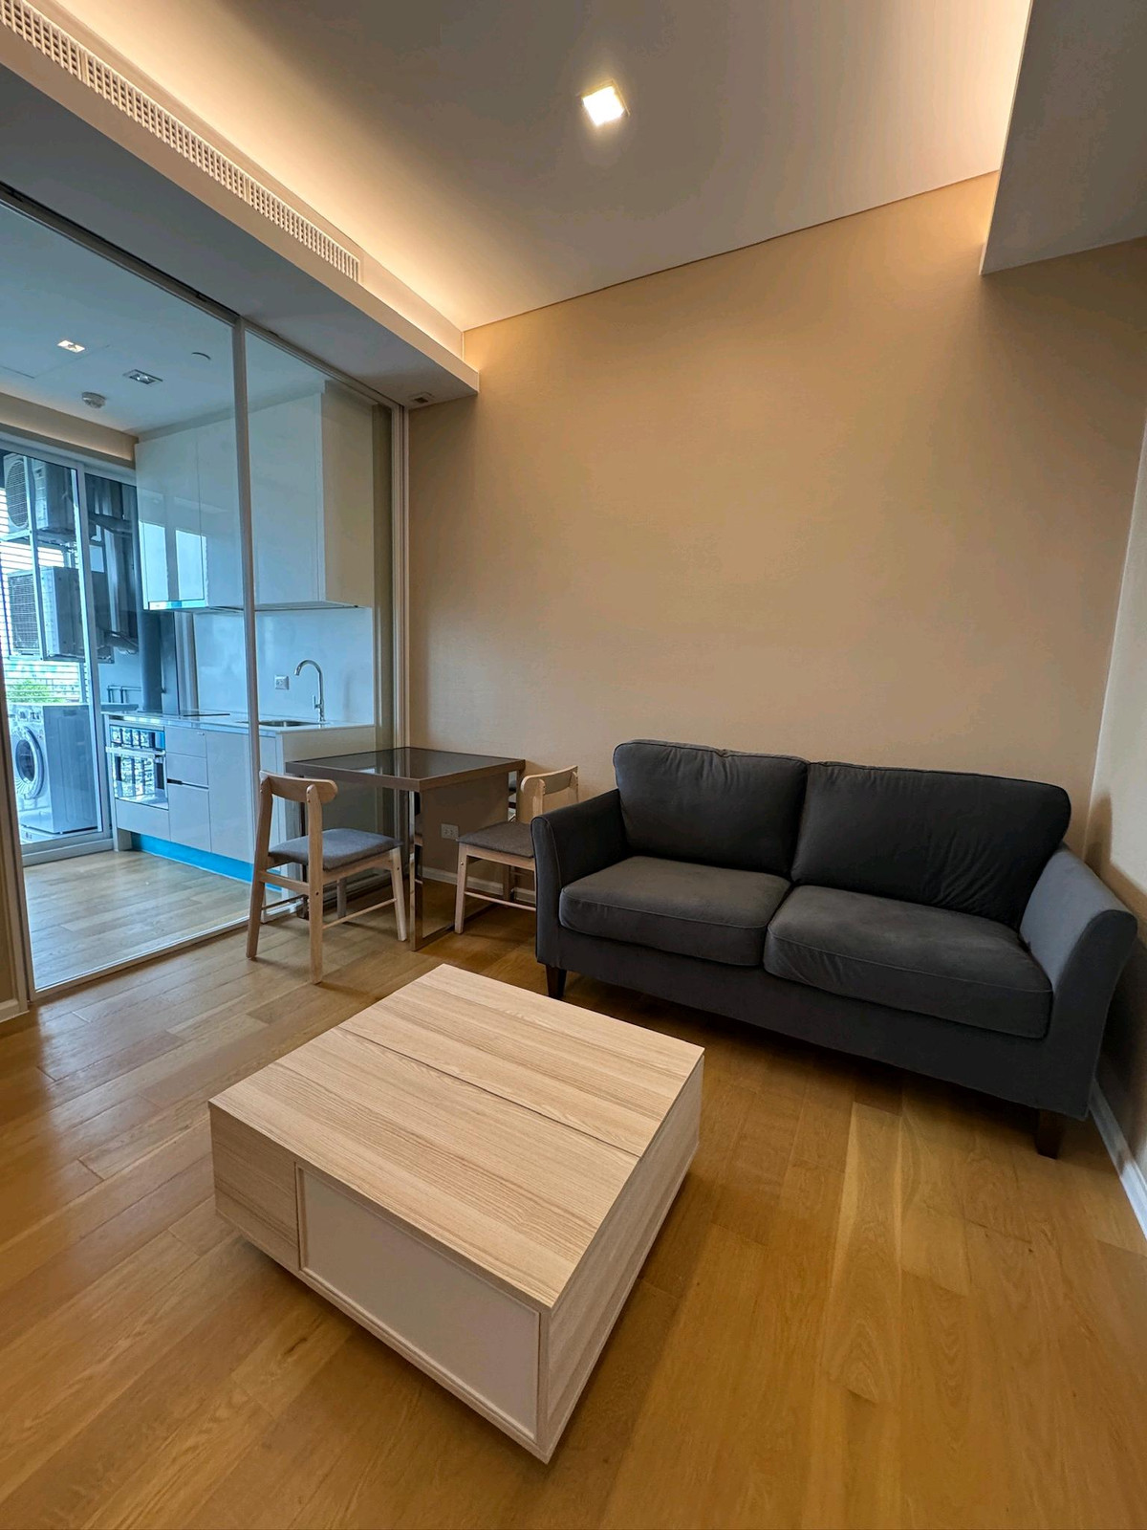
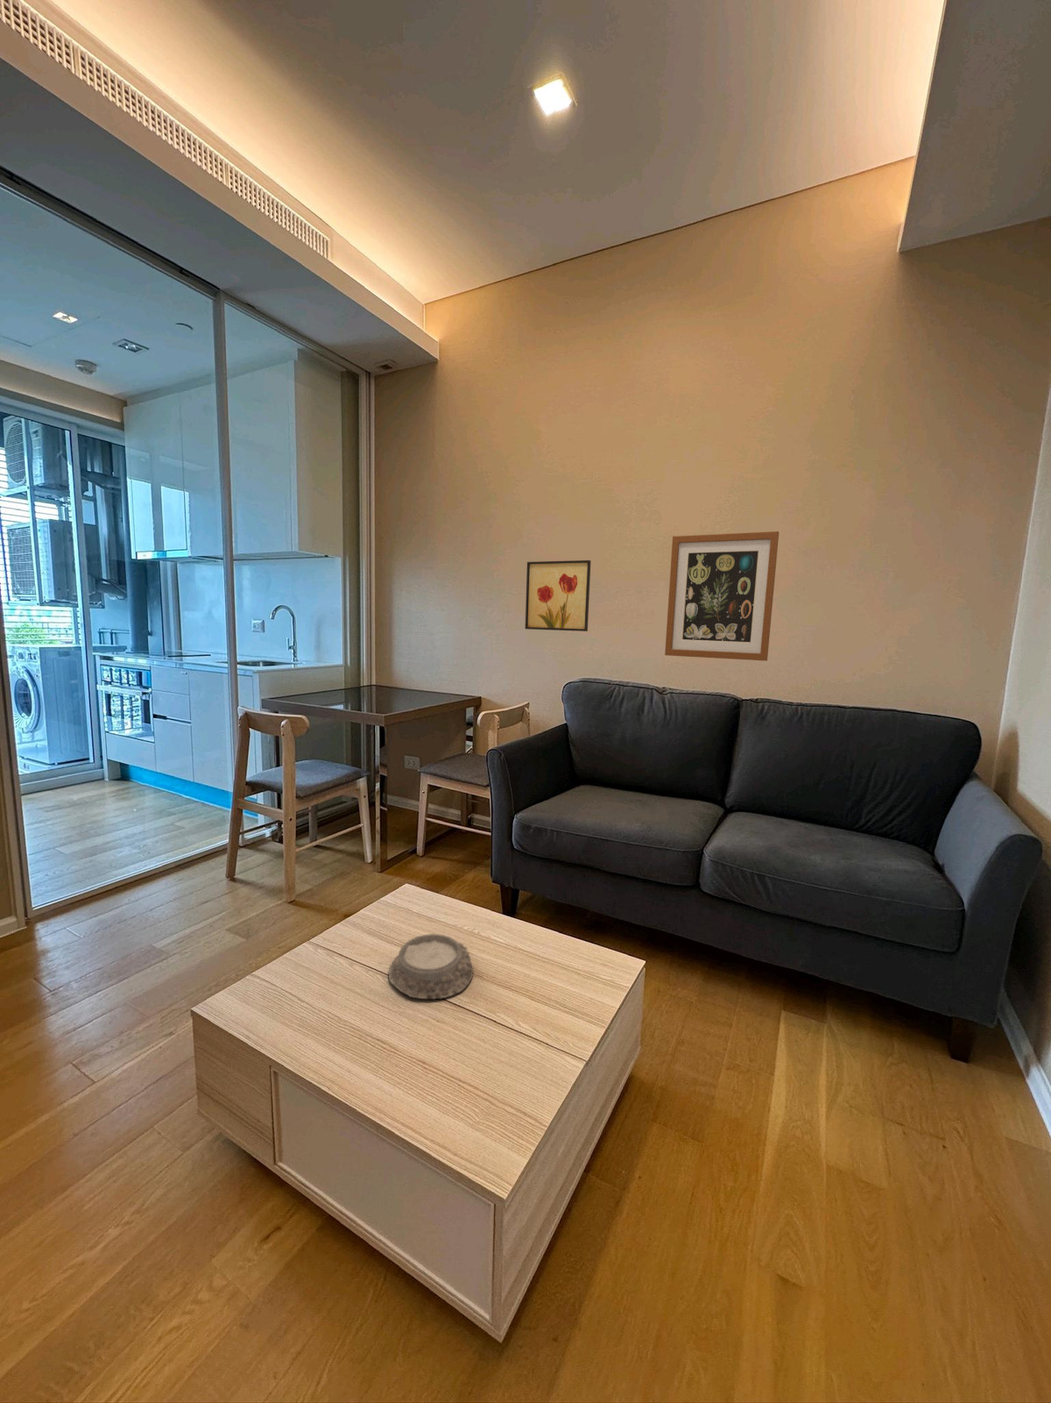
+ mortar (431, 961)
+ wall art (558, 595)
+ wall art (719, 597)
